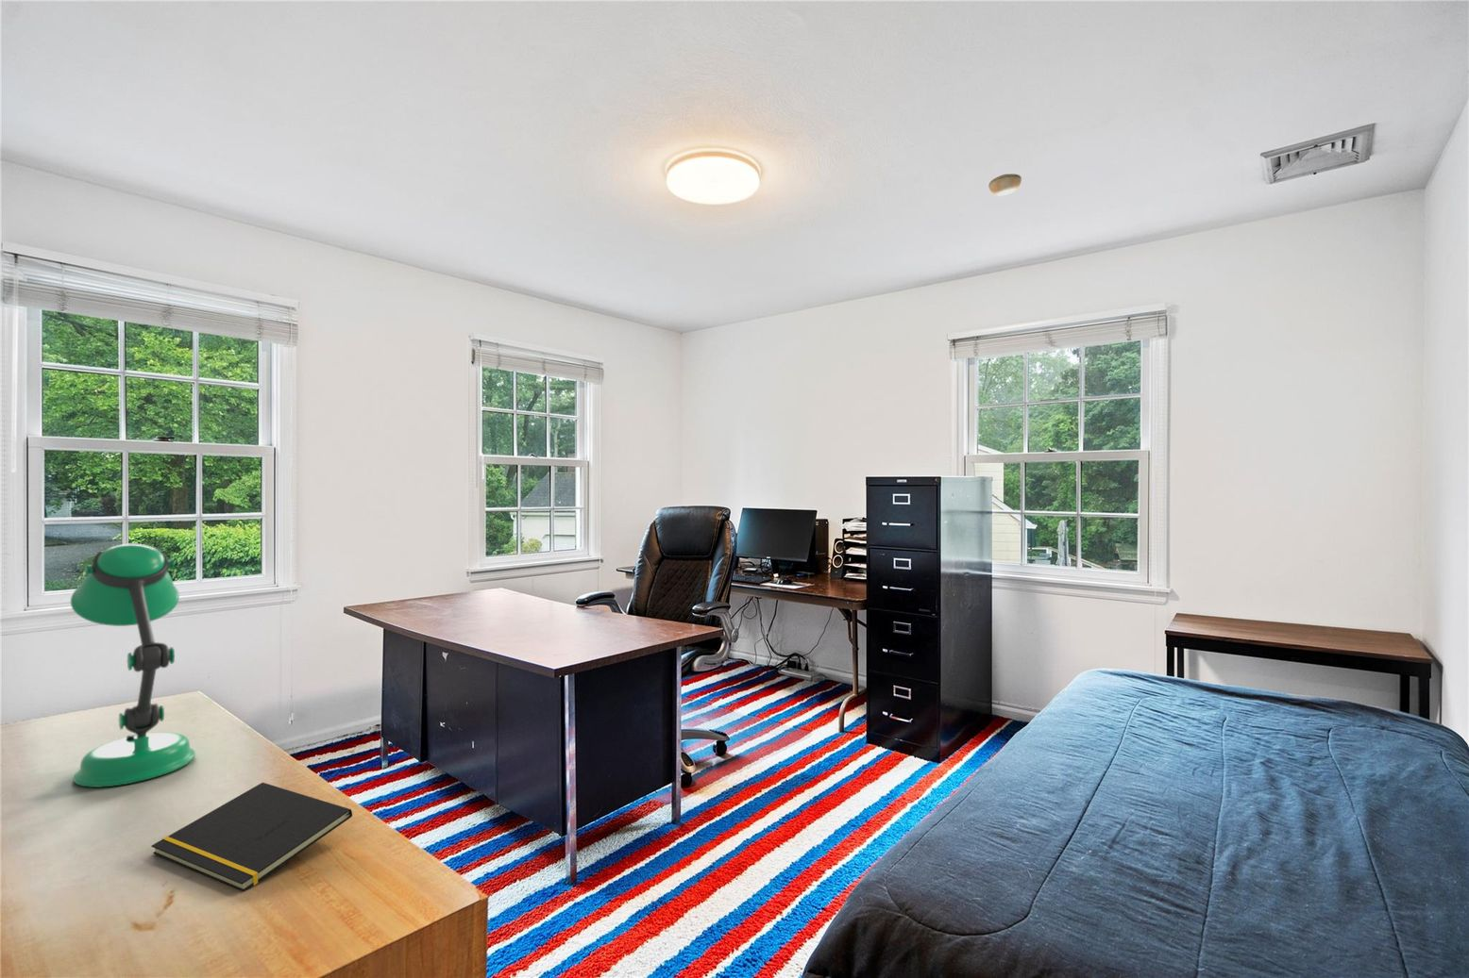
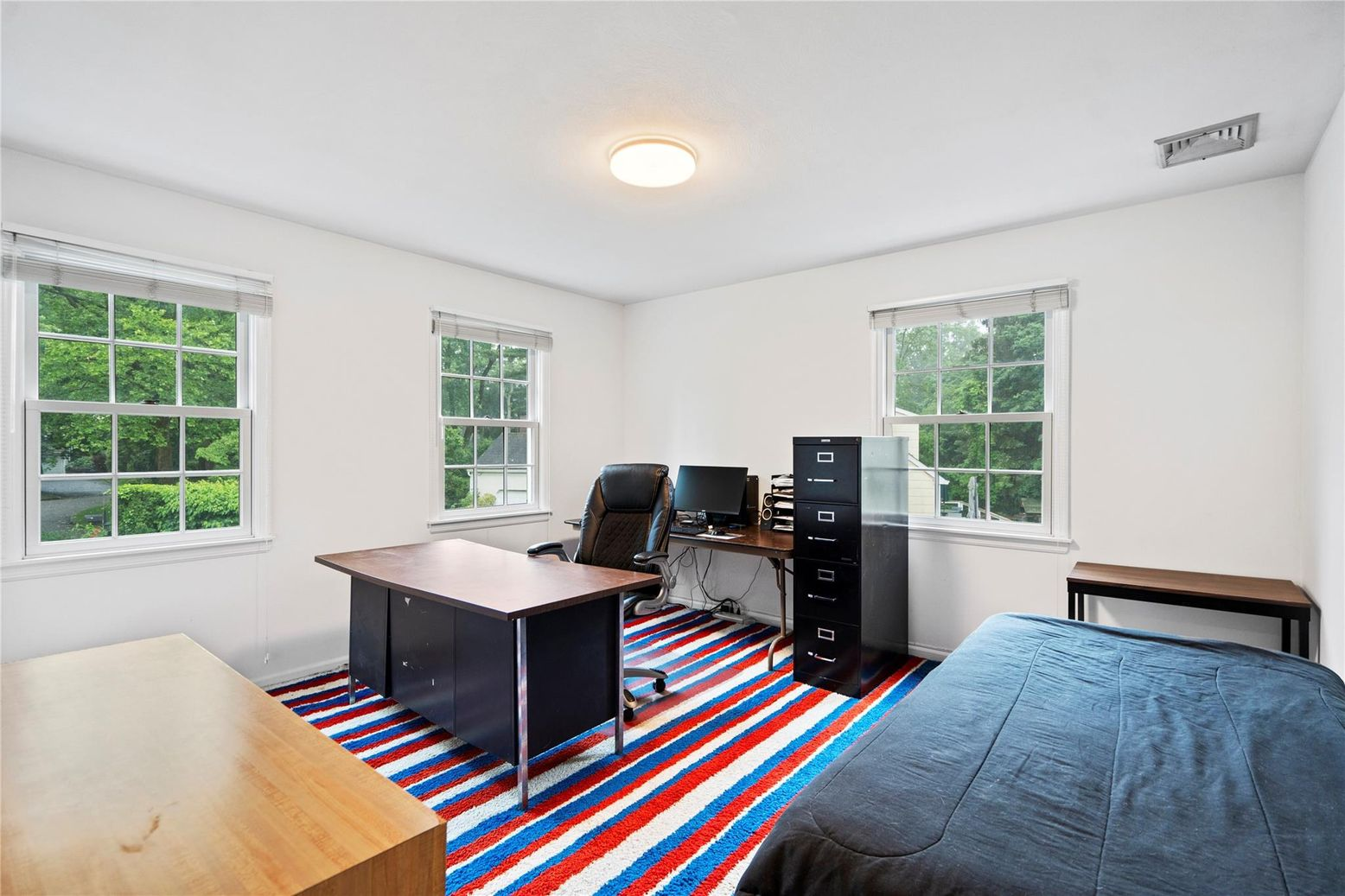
- smoke detector (1005, 183)
- desk lamp (135, 656)
- notepad (254, 830)
